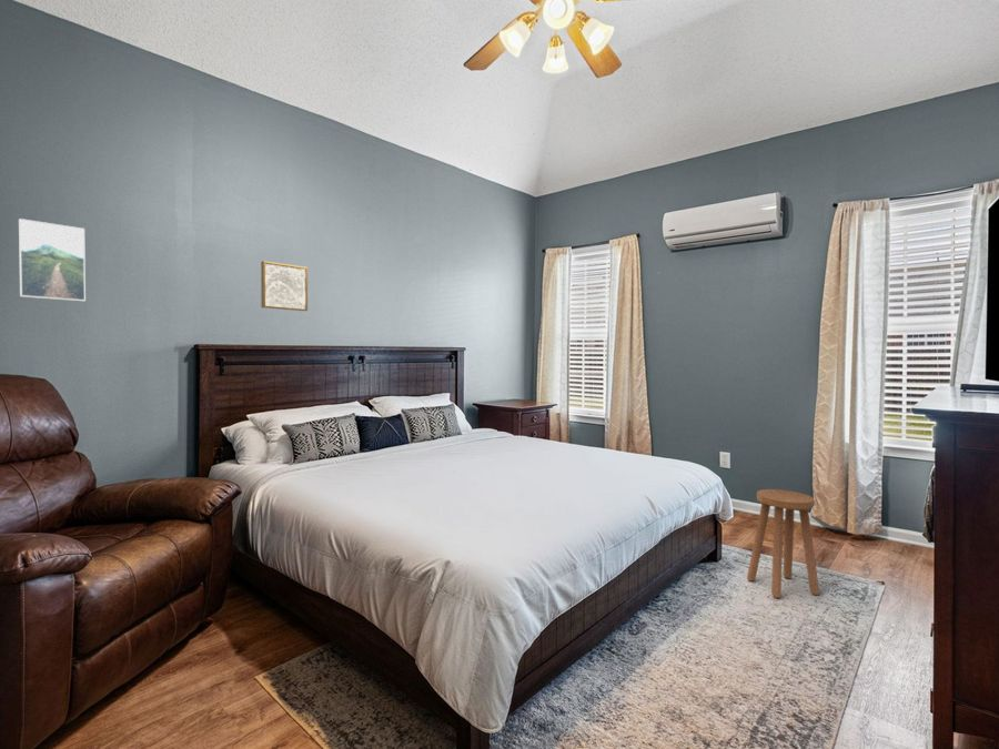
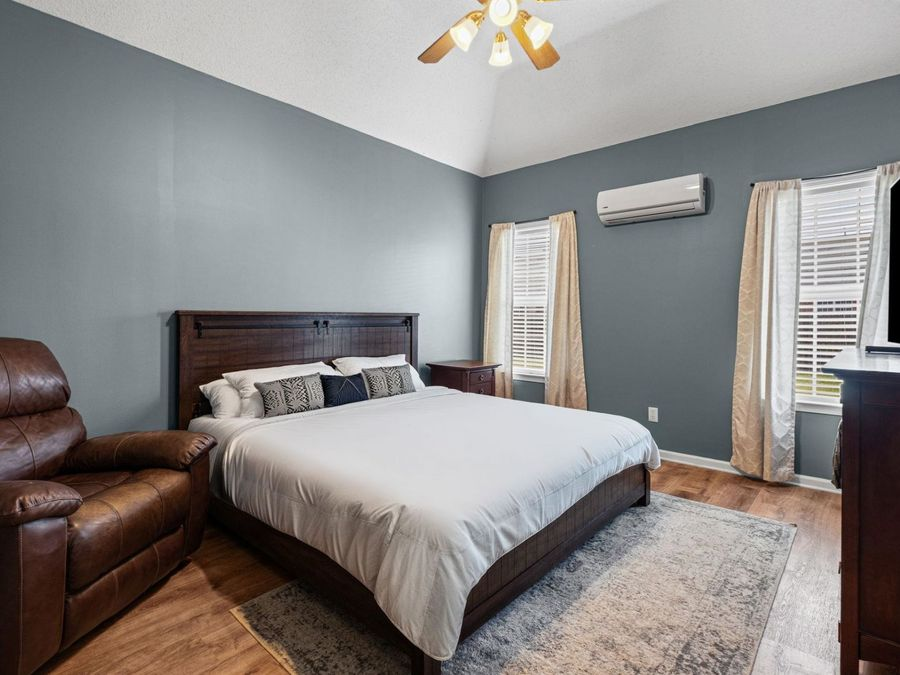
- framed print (52, 261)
- wall art (284, 286)
- stool (781, 541)
